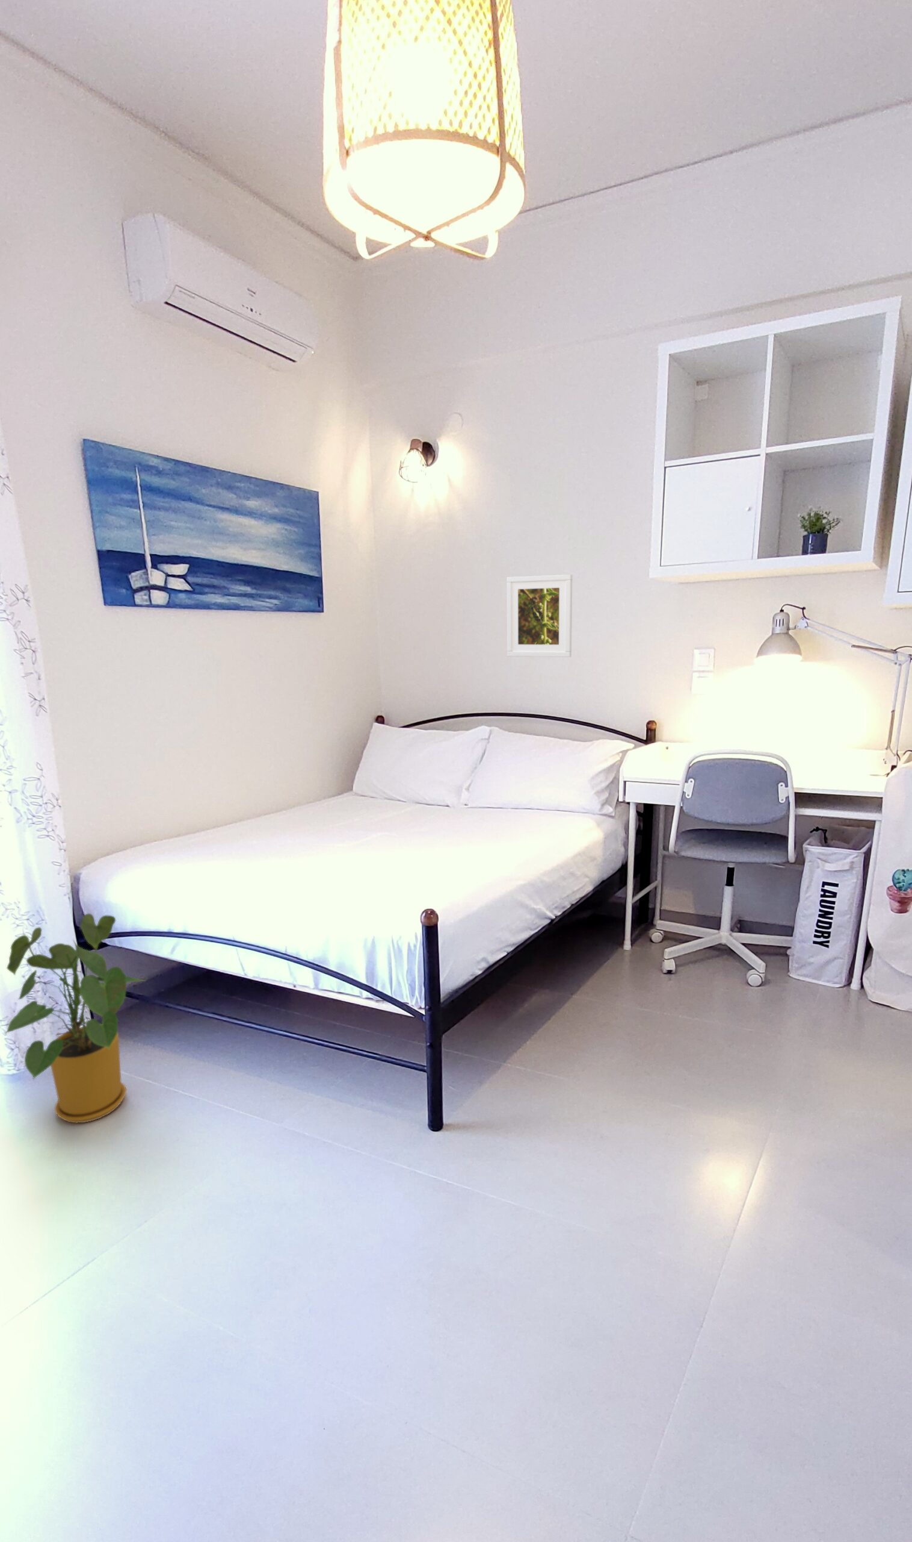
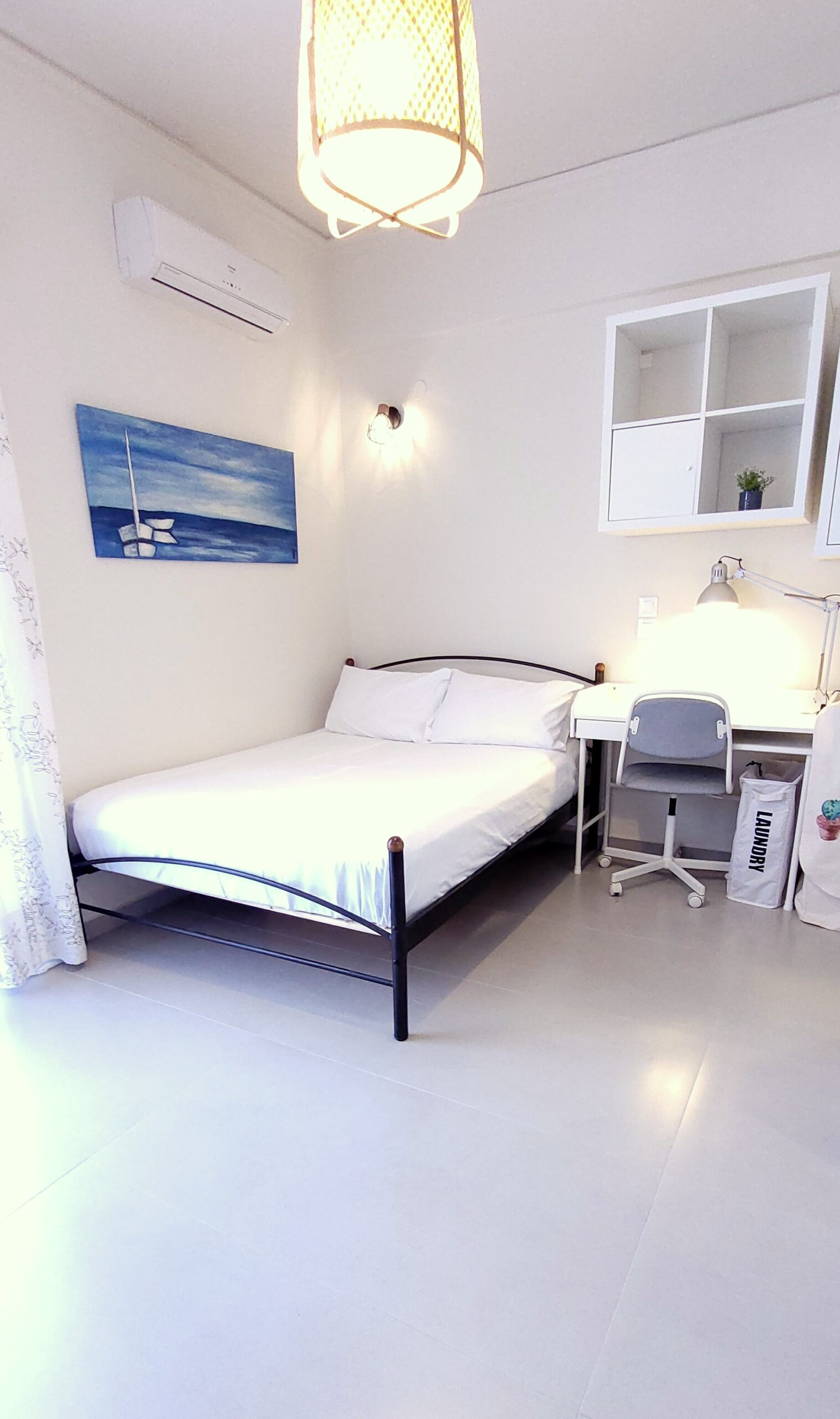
- house plant (74, 1025)
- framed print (539, 616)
